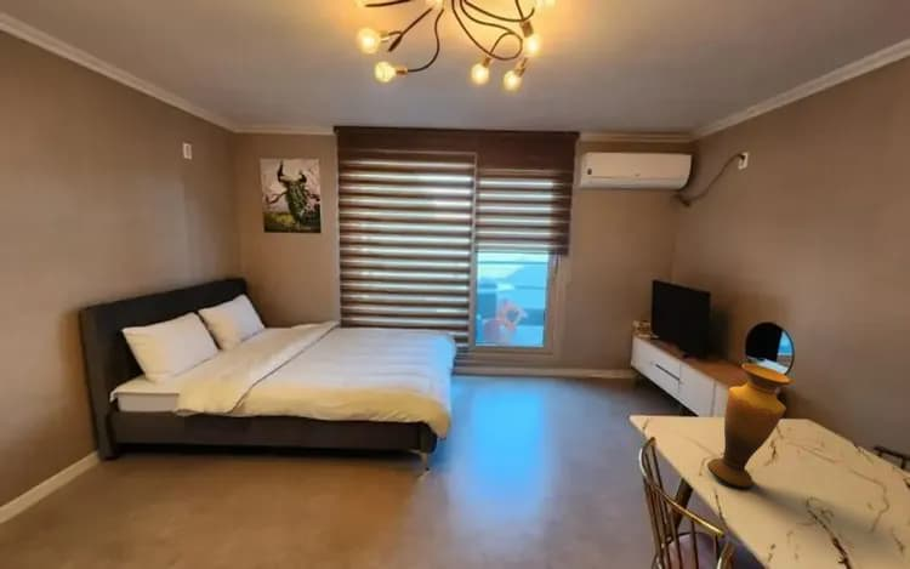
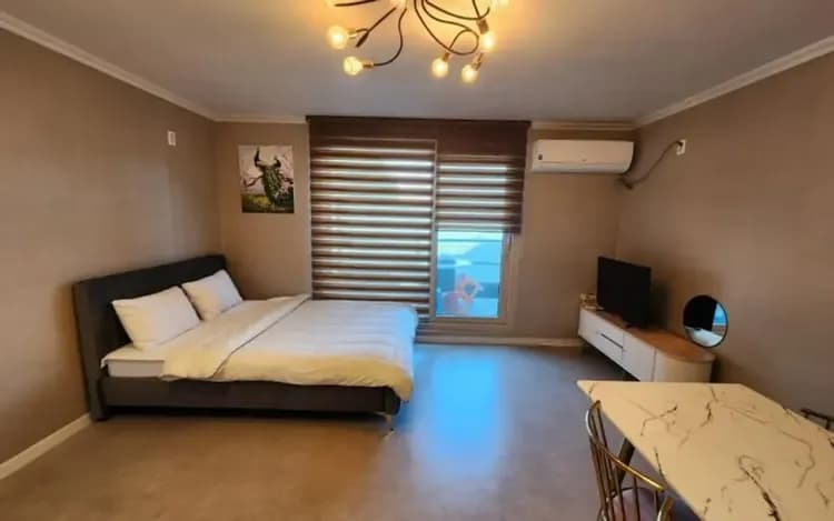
- vase (746, 425)
